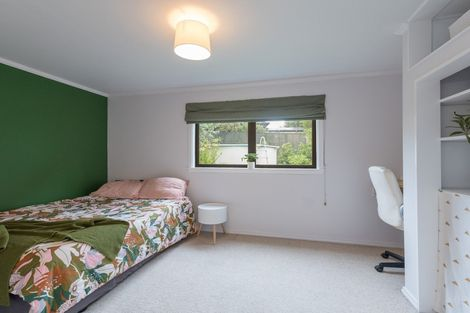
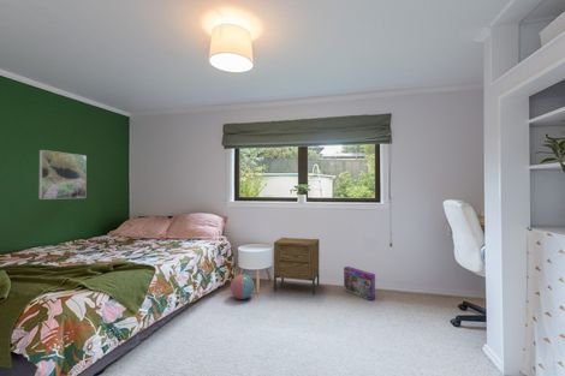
+ ball (242, 286)
+ nightstand (297, 264)
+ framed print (64, 175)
+ box (358, 282)
